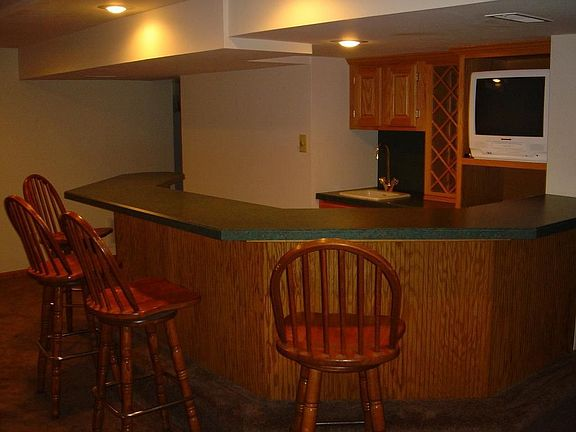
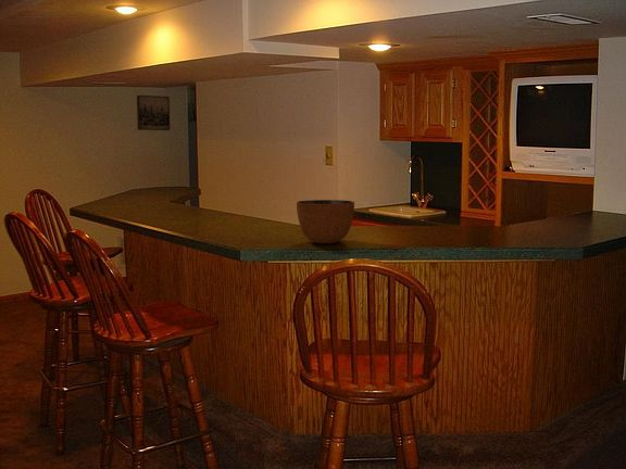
+ wall art (153, 113)
+ bowl (325, 221)
